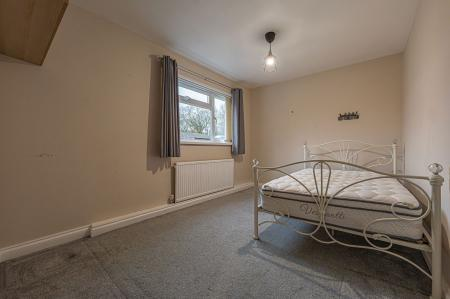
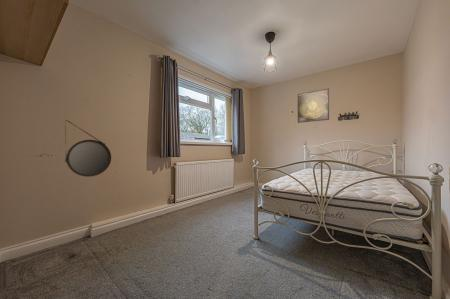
+ home mirror (89, 149)
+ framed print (312, 106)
